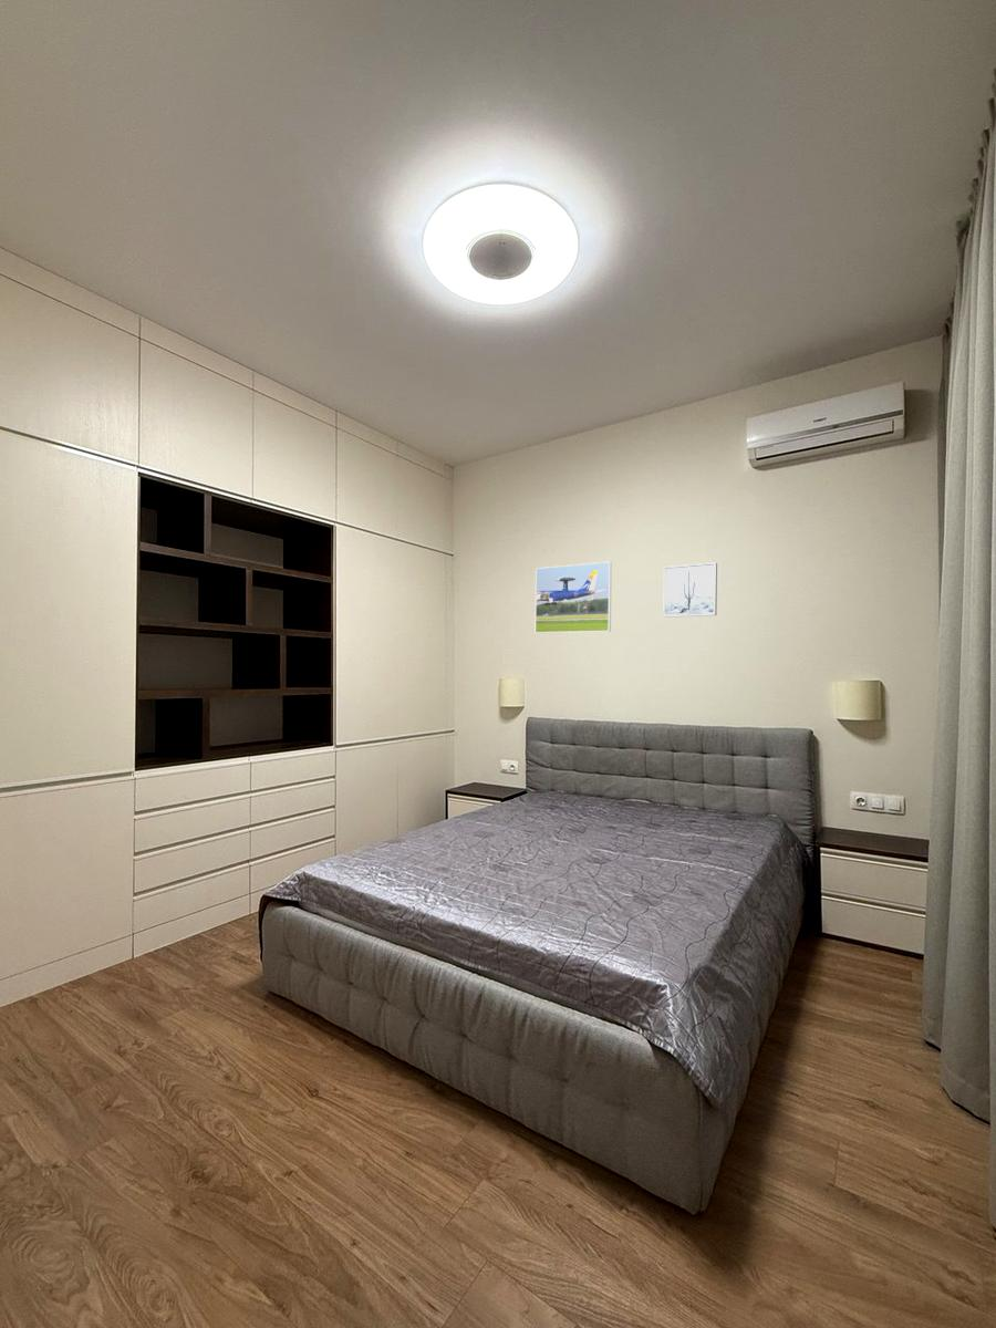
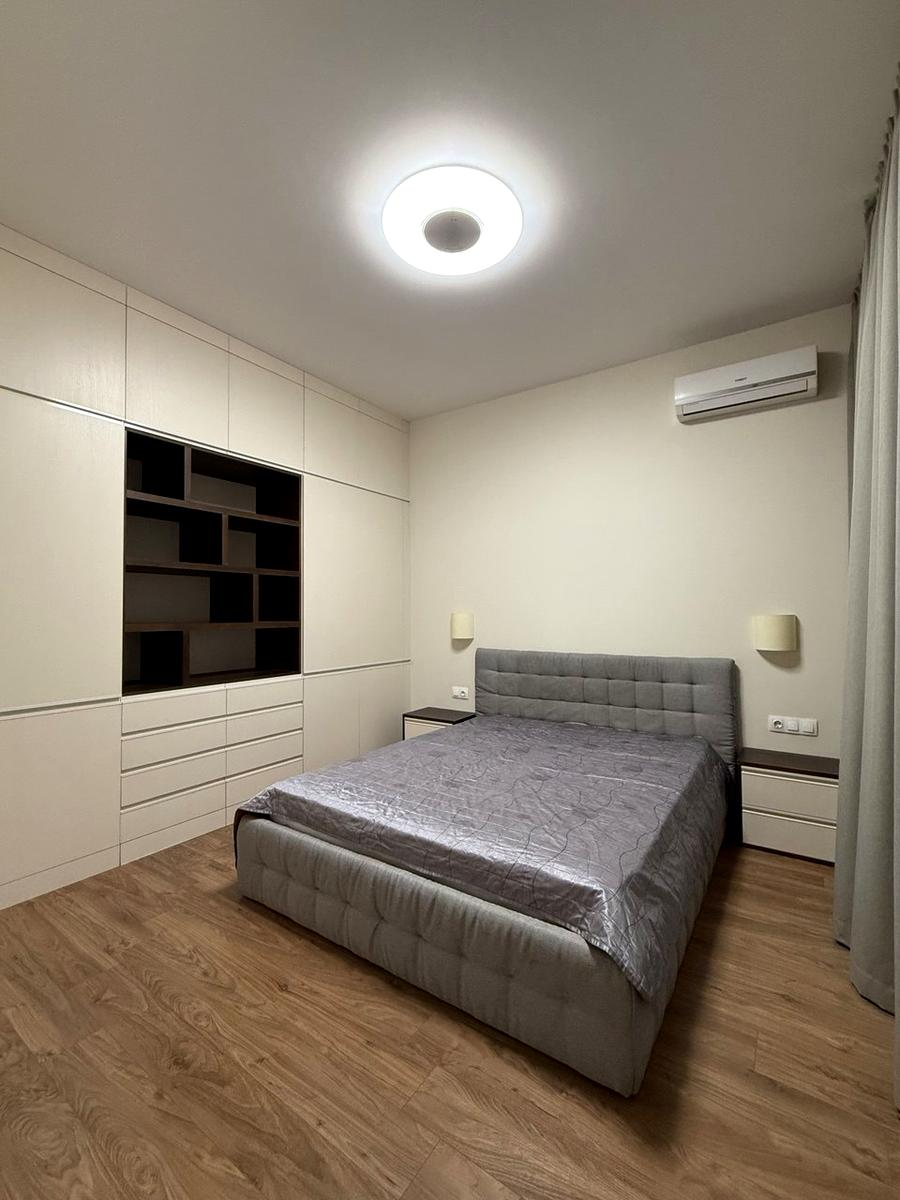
- wall art (689, 590)
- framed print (571, 599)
